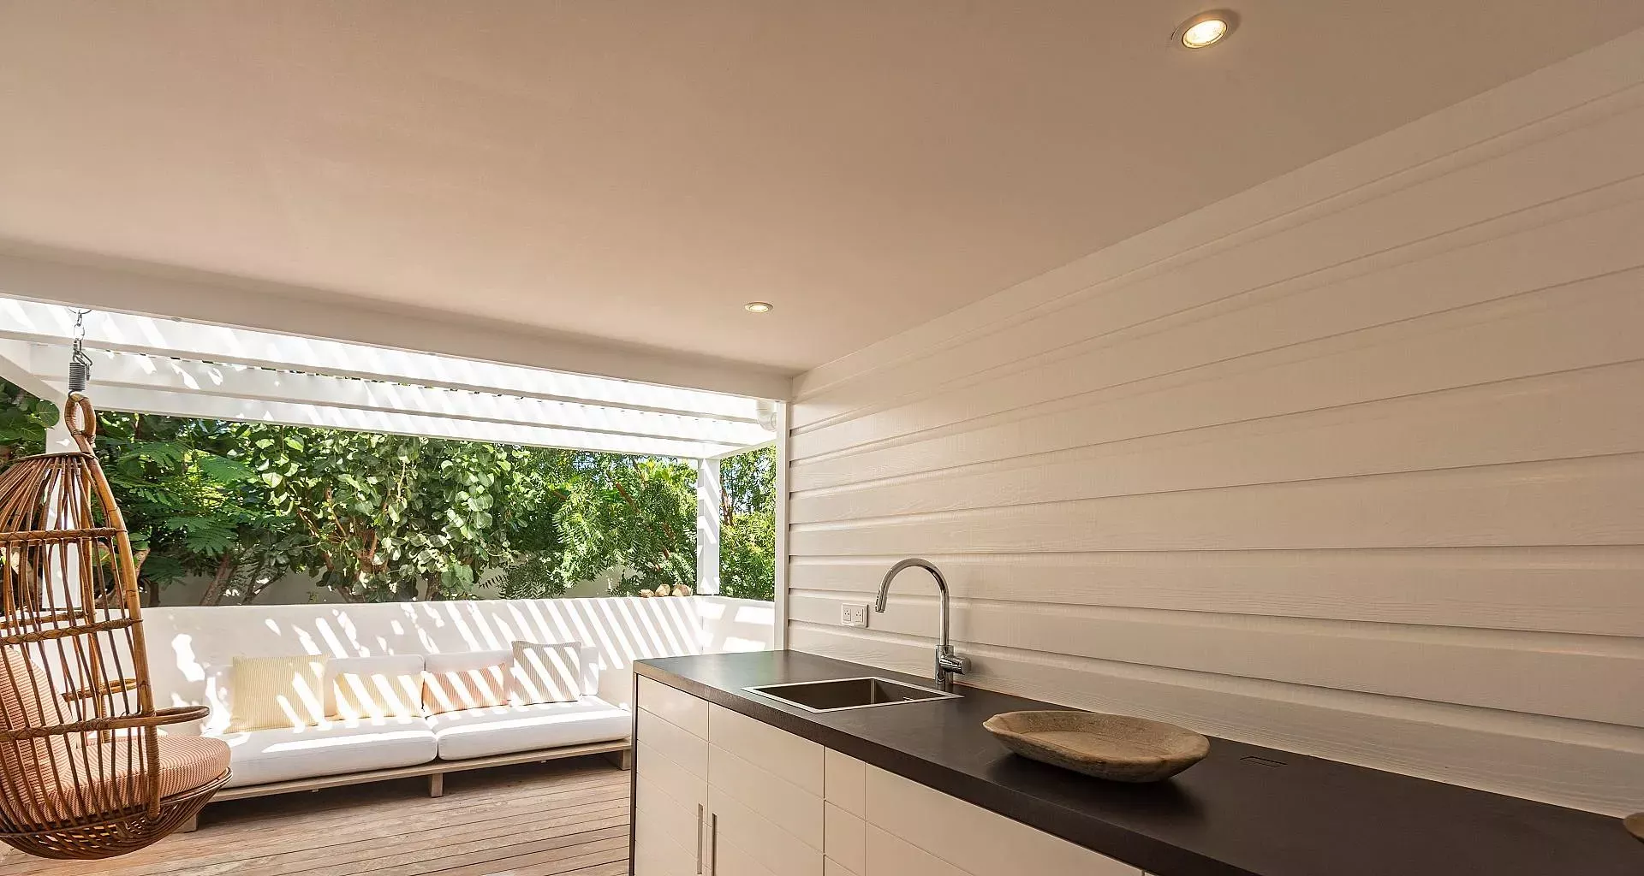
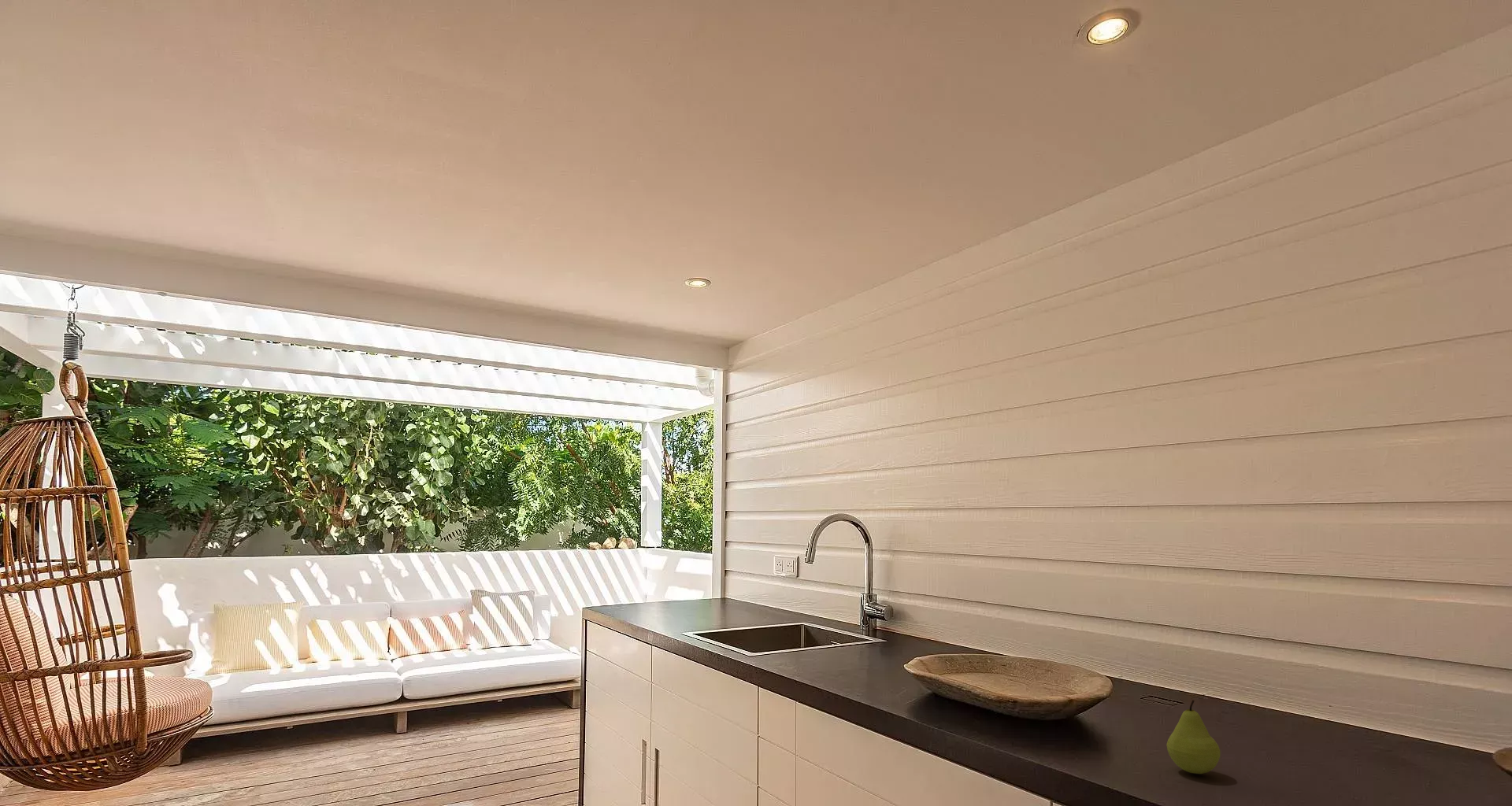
+ fruit (1192, 736)
